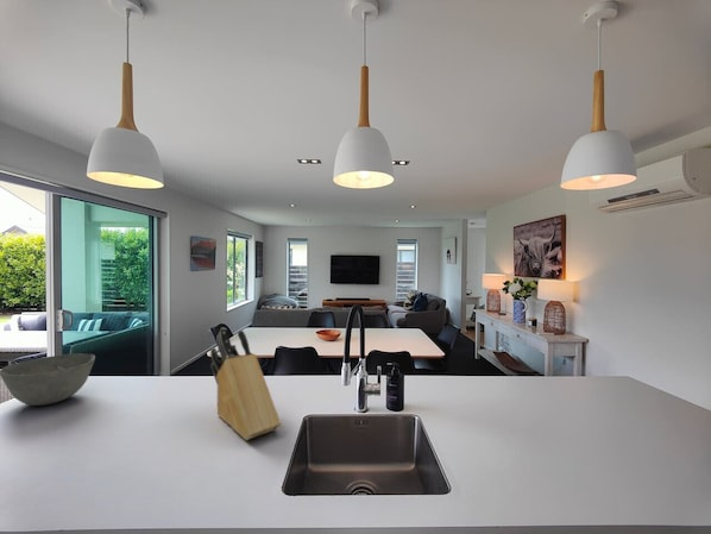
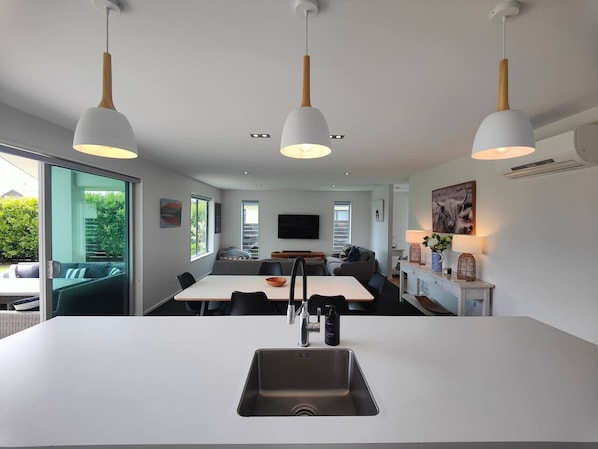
- bowl (51, 381)
- knife block (241, 375)
